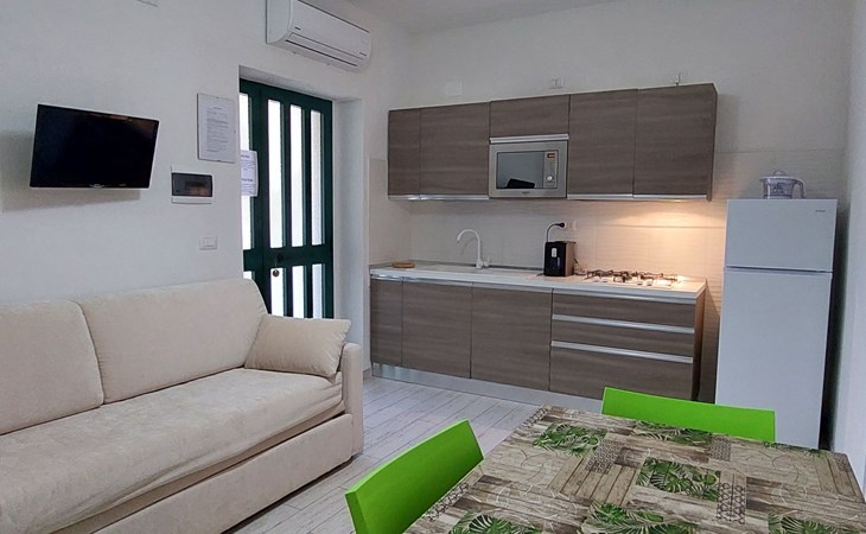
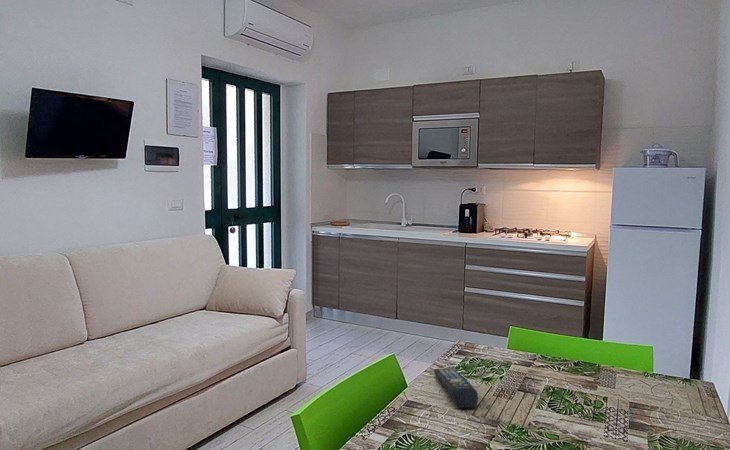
+ remote control (454, 384)
